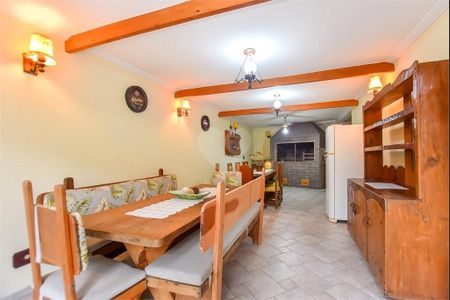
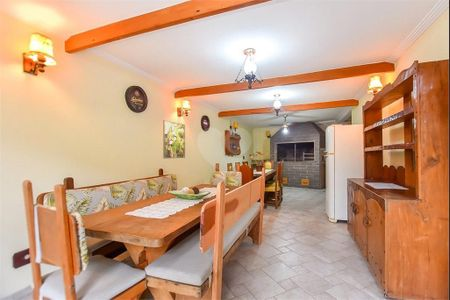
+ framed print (174, 140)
